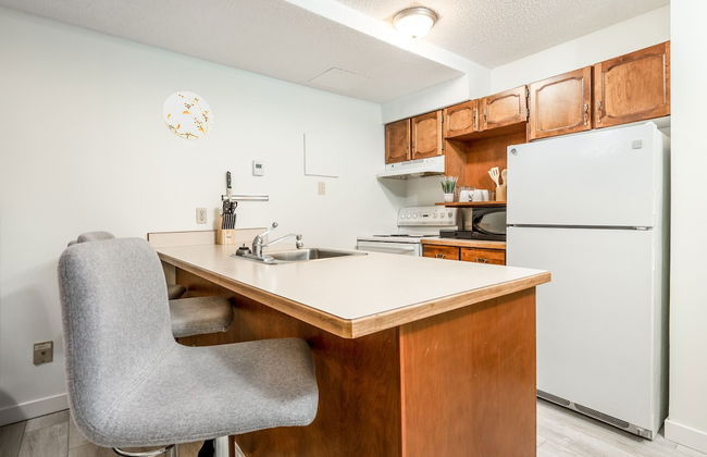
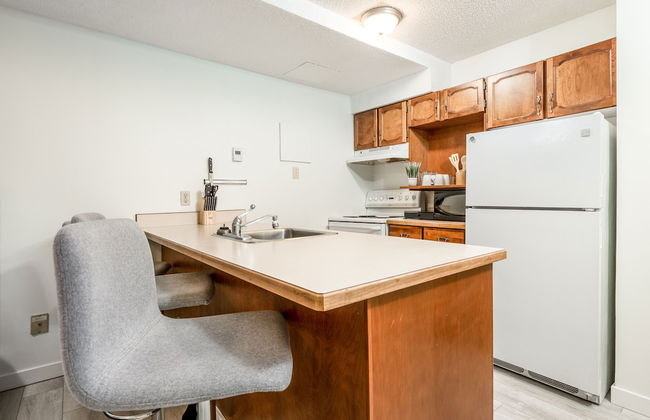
- decorative plate (188, 115)
